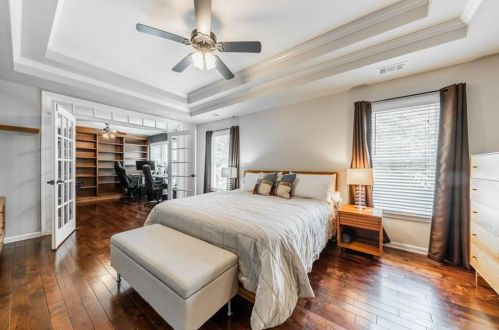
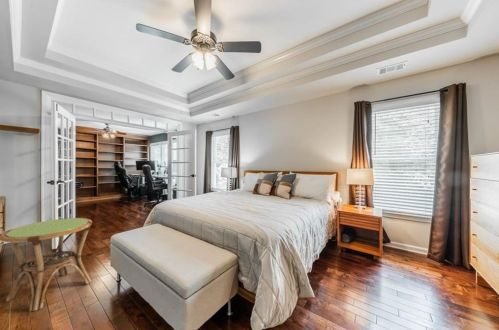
+ side table (51, 257)
